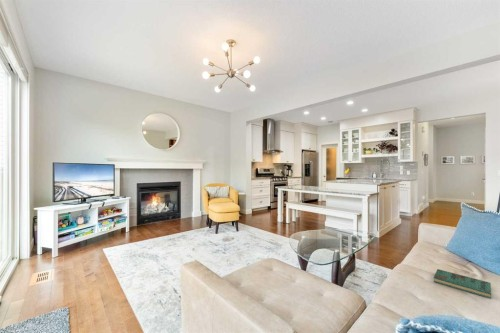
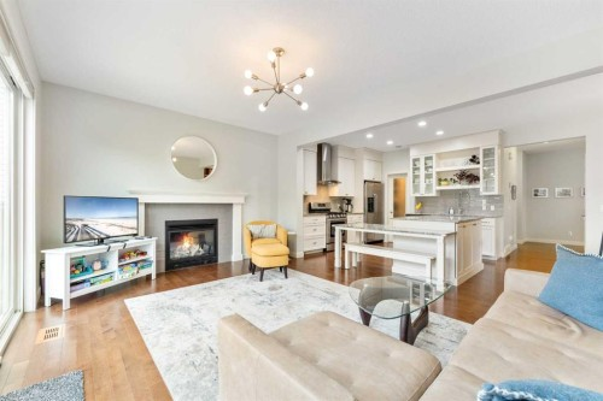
- book (461, 281)
